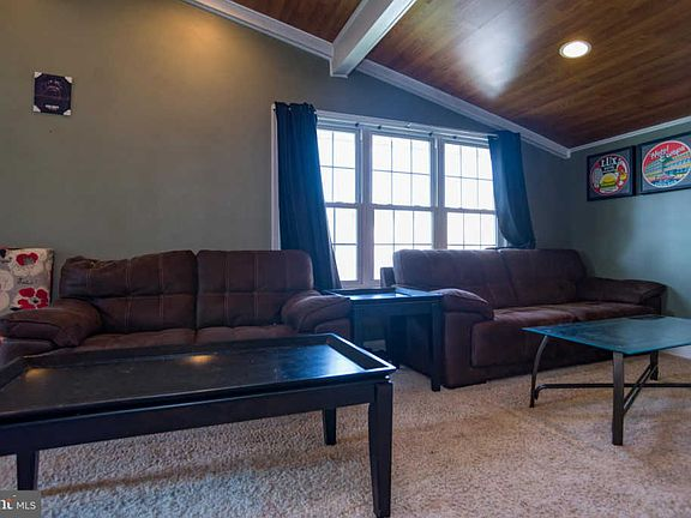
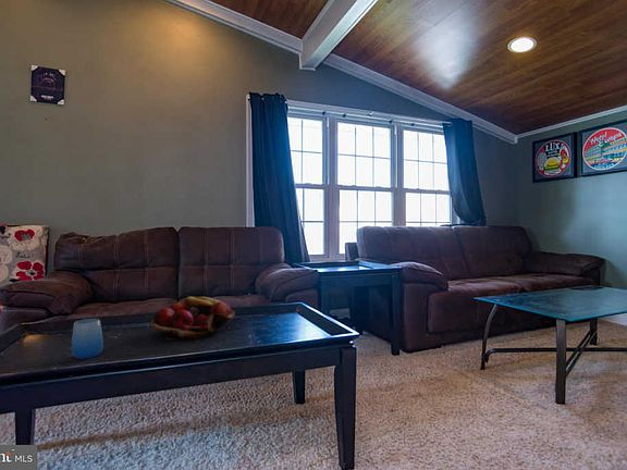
+ fruit basket (194, 314)
+ cup (87, 337)
